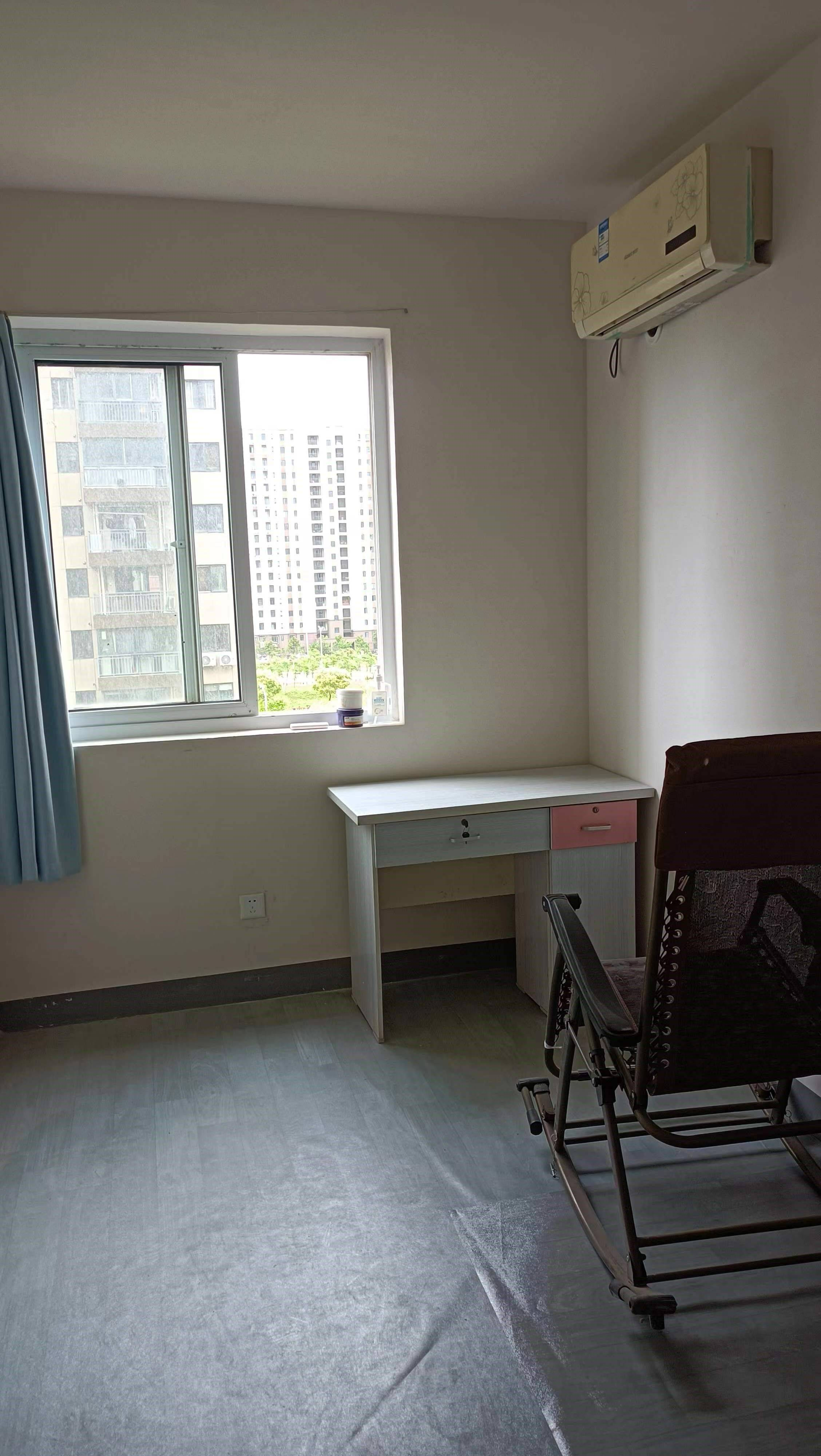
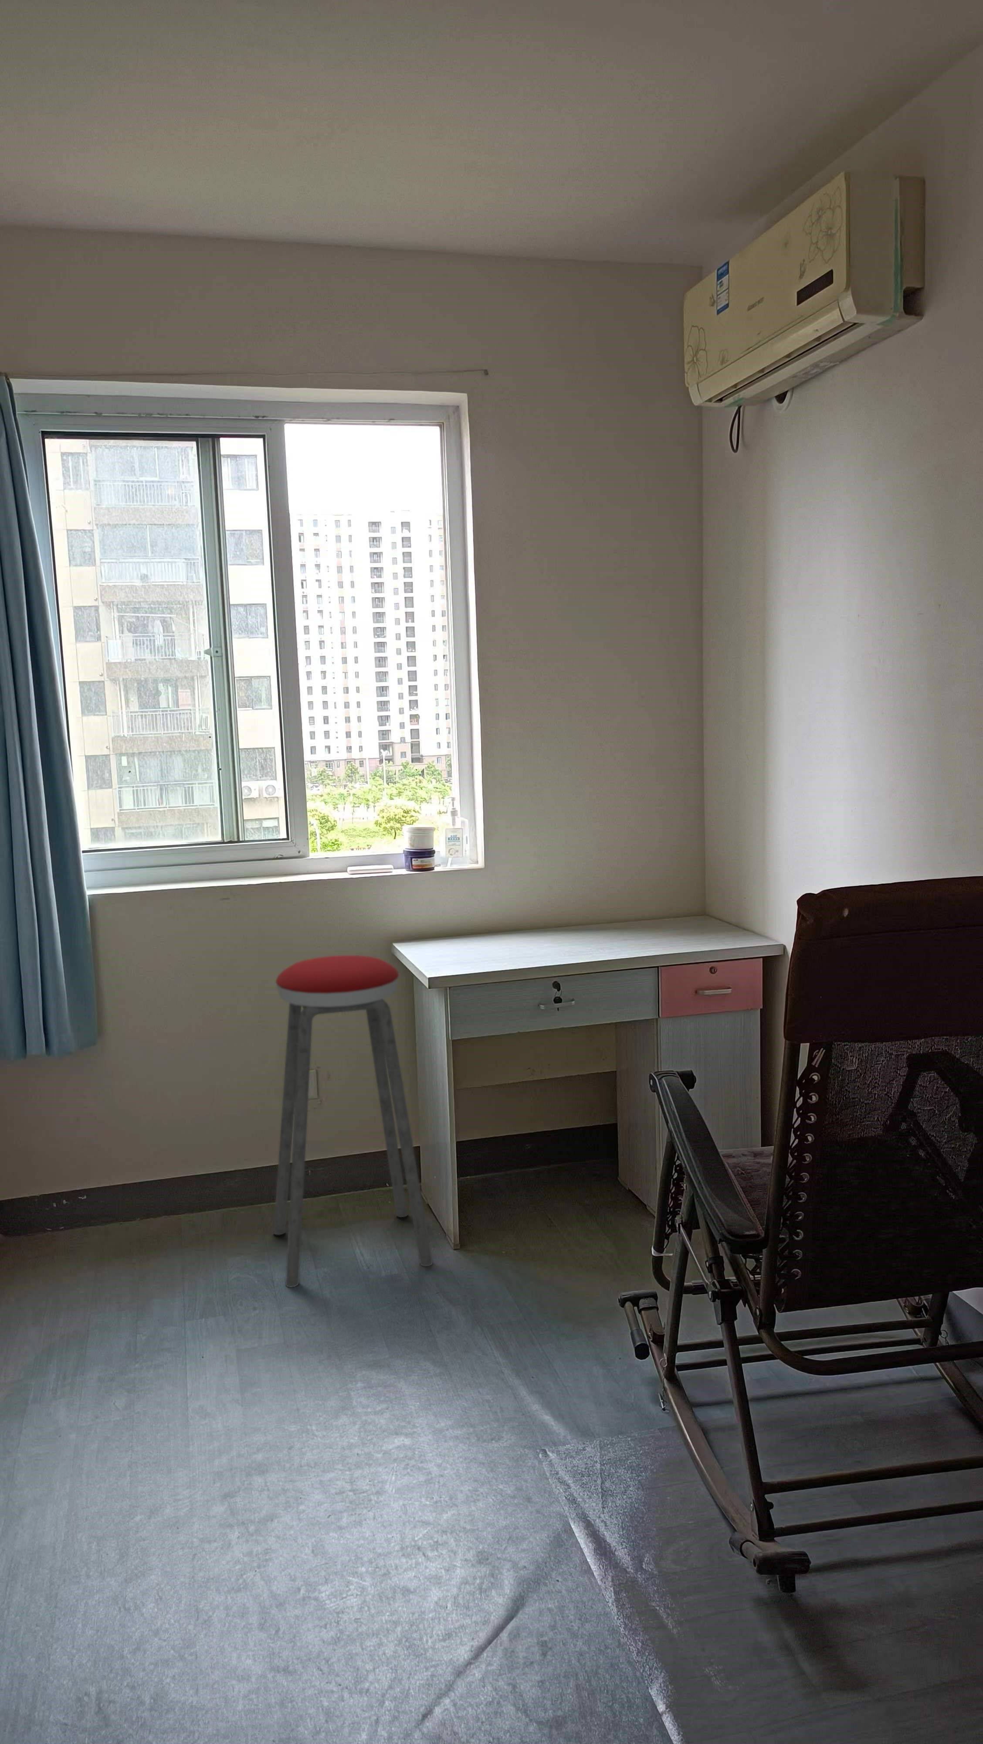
+ music stool (308, 1107)
